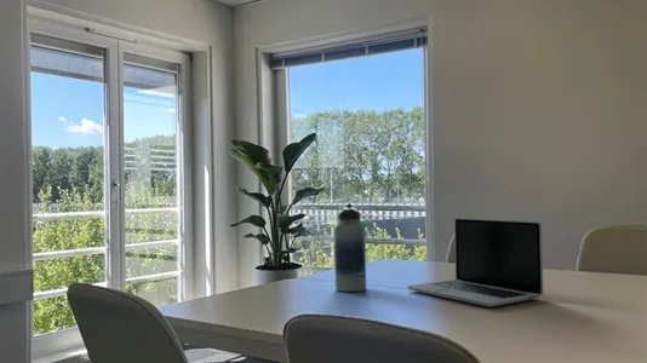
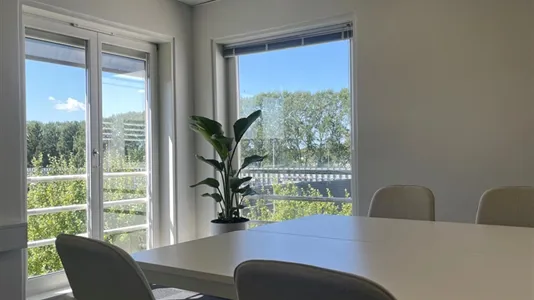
- water bottle (348, 247)
- laptop (470, 258)
